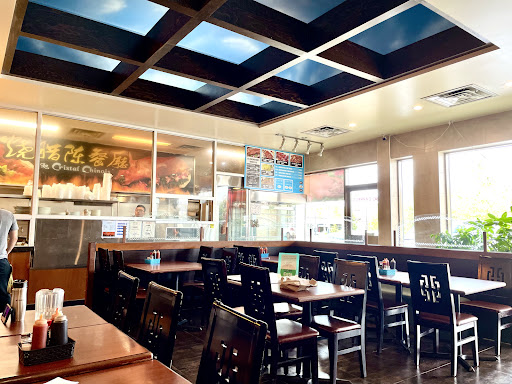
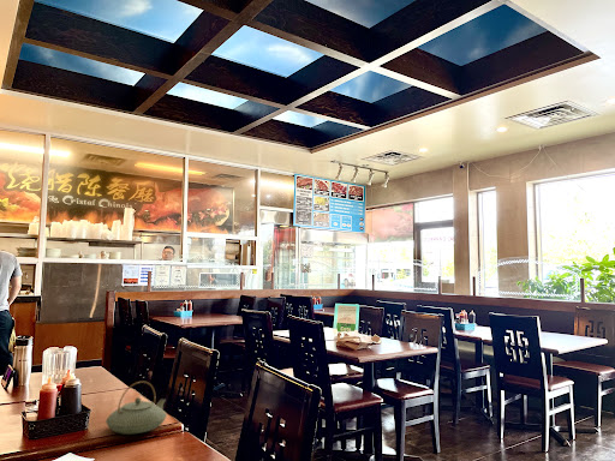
+ teapot (141, 403)
